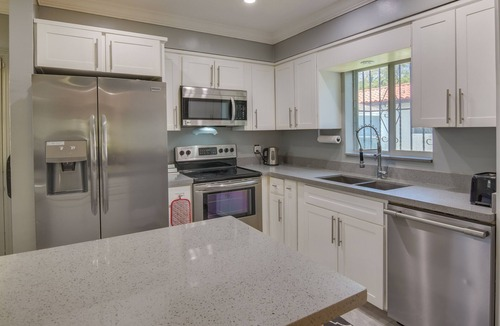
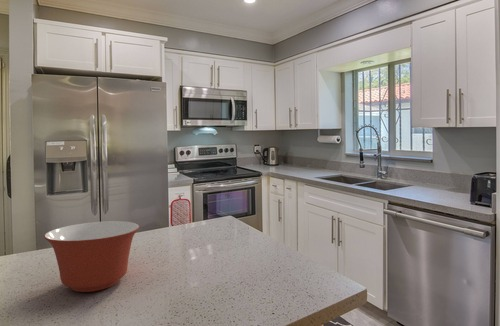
+ mixing bowl (95, 256)
